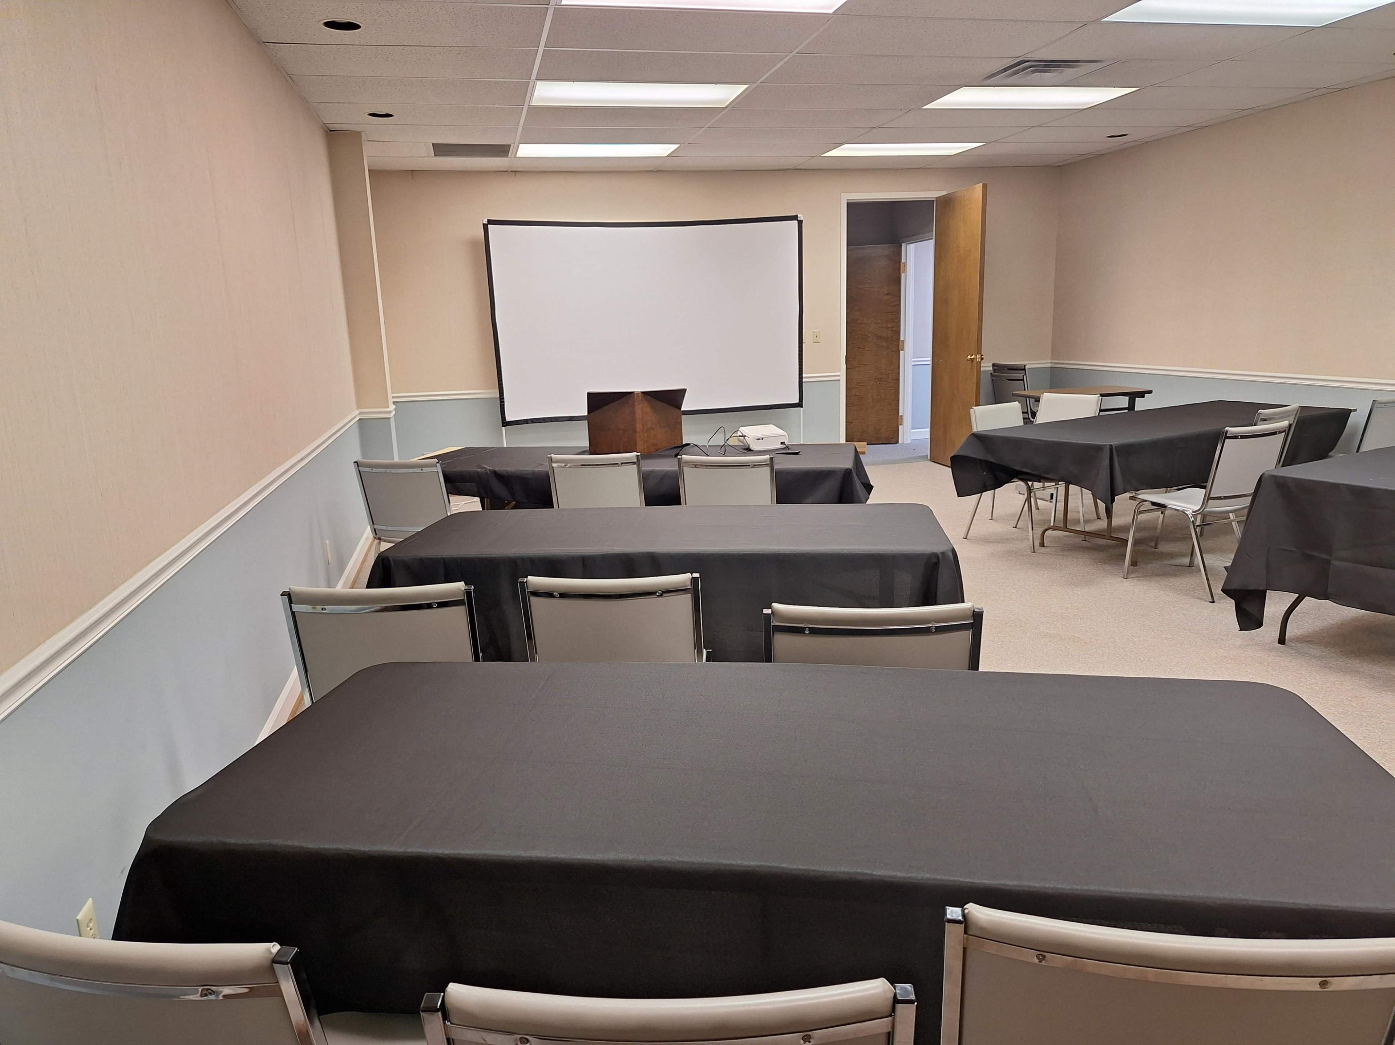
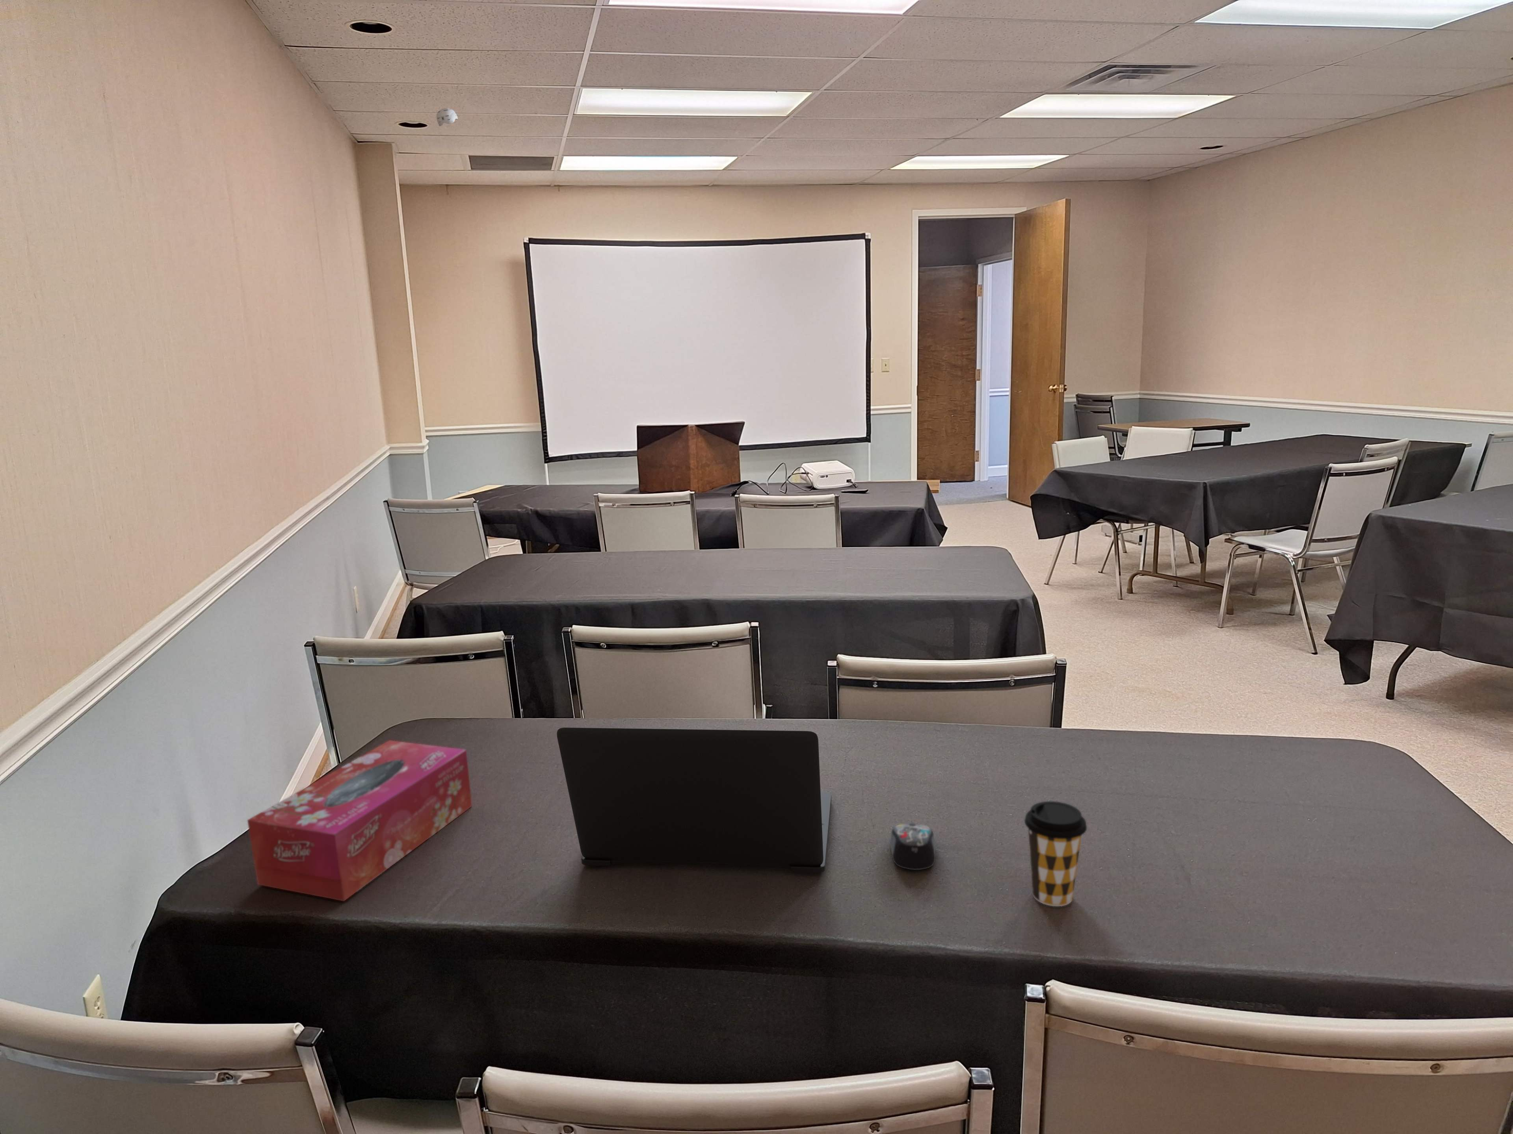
+ smoke detector (447, 118)
+ tissue box (369, 812)
+ laptop (708, 767)
+ computer mouse (913, 840)
+ coffee cup (1054, 854)
